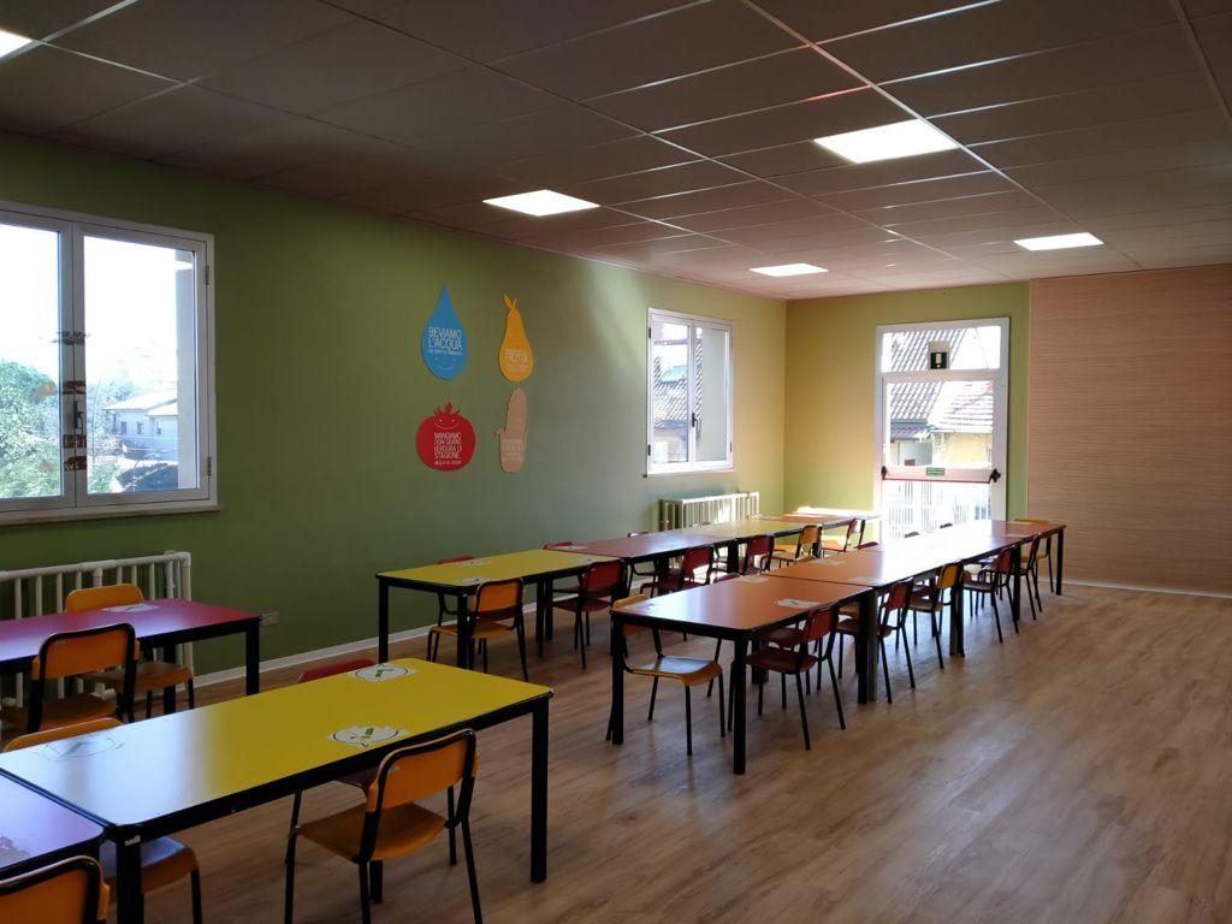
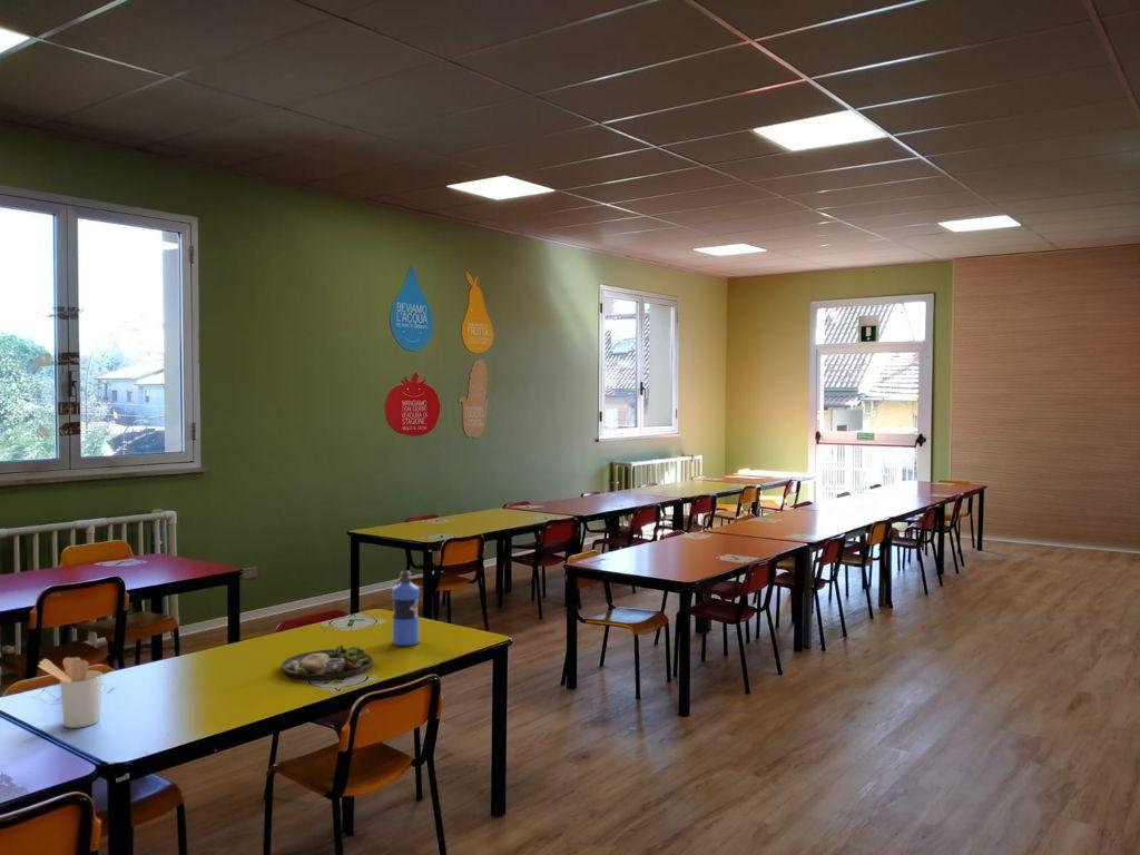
+ water bottle (405, 606)
+ dinner plate (327, 657)
+ utensil holder (70, 689)
